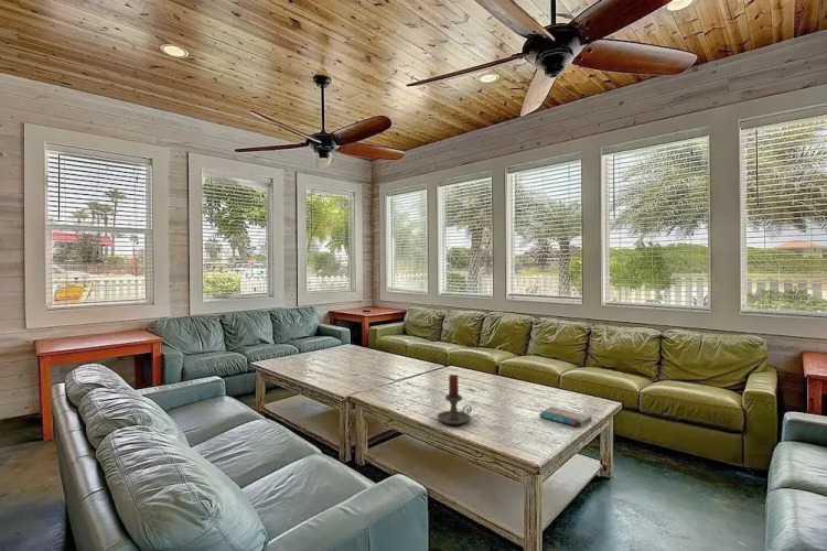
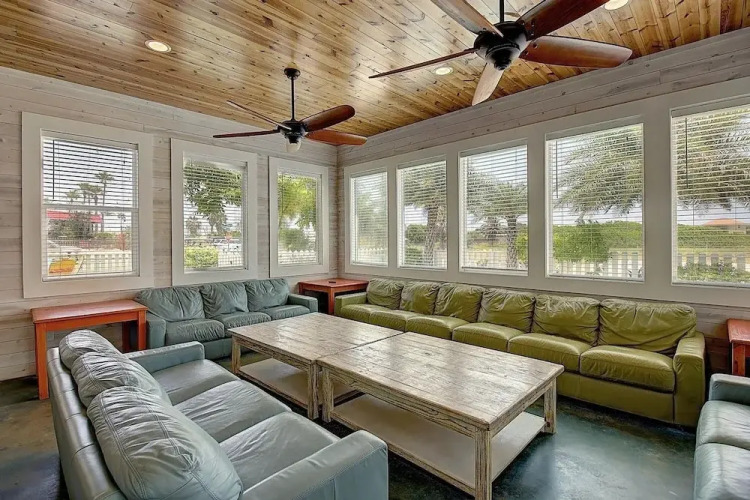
- book (565, 417)
- candle holder (457, 396)
